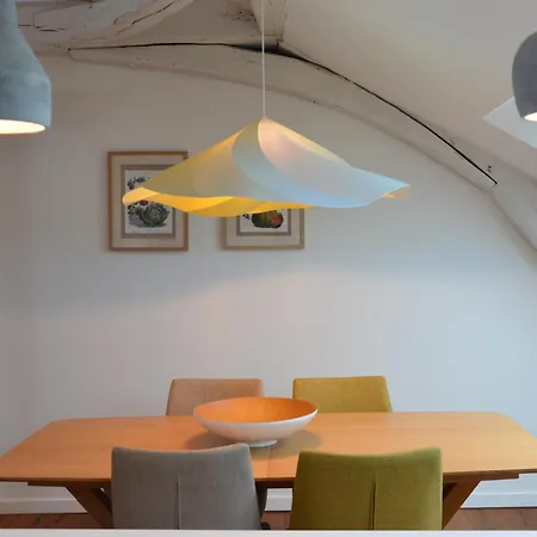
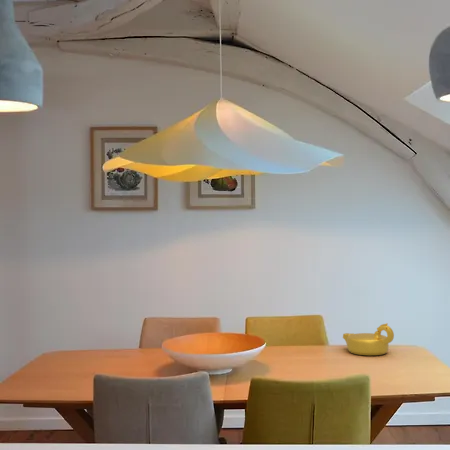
+ teapot (367, 336)
